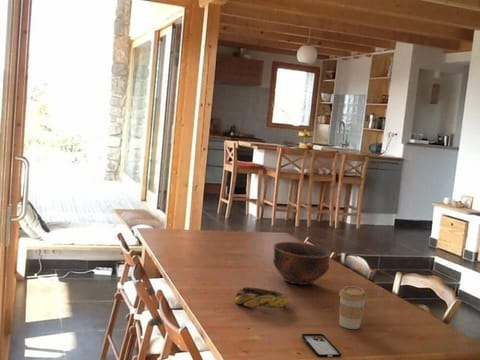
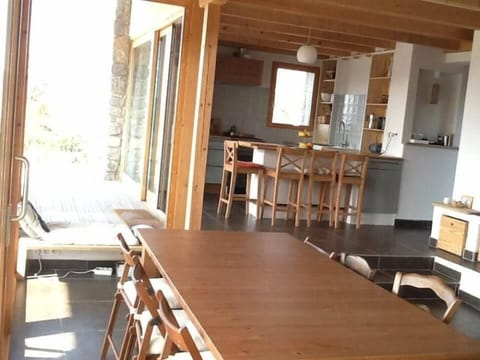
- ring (261, 296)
- smartphone (320, 344)
- bowl (300, 265)
- coffee cup (351, 307)
